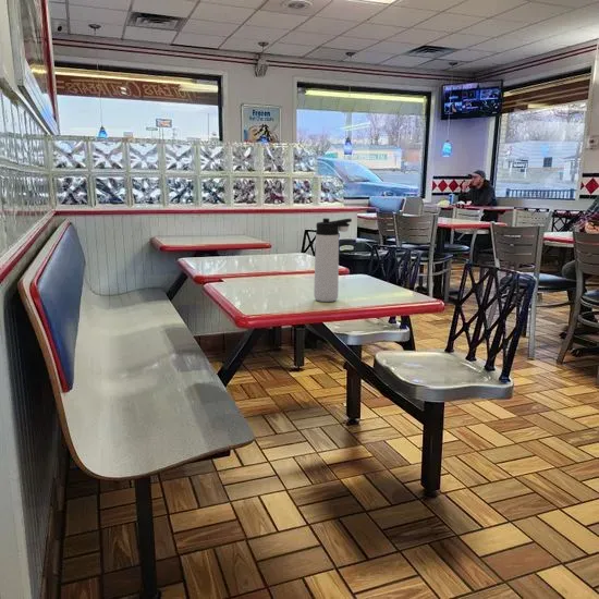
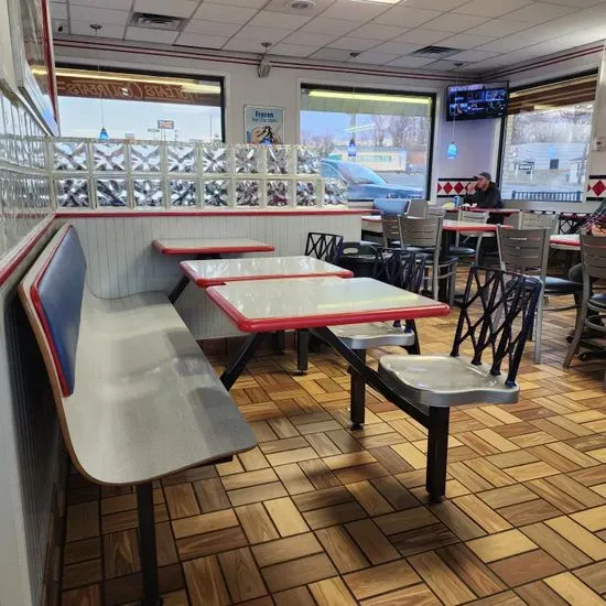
- thermos bottle (332, 259)
